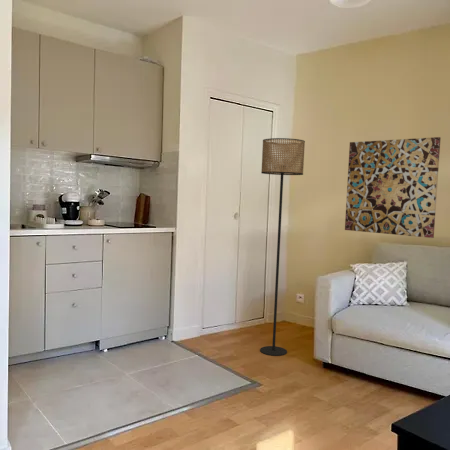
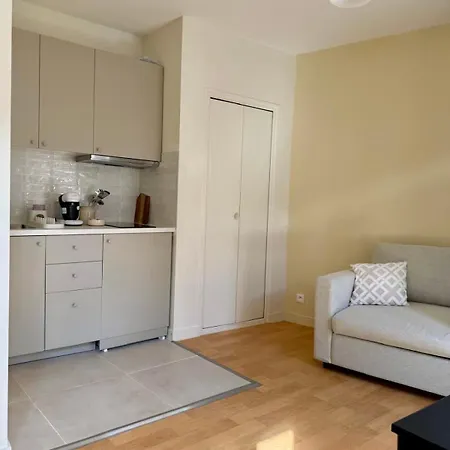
- wall art (389, 187)
- floor lamp (278, 247)
